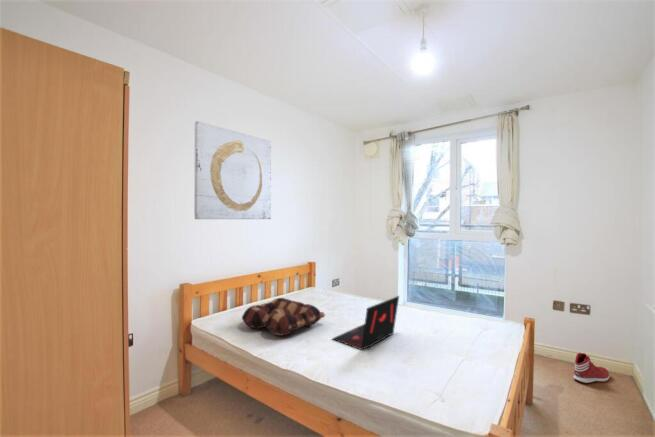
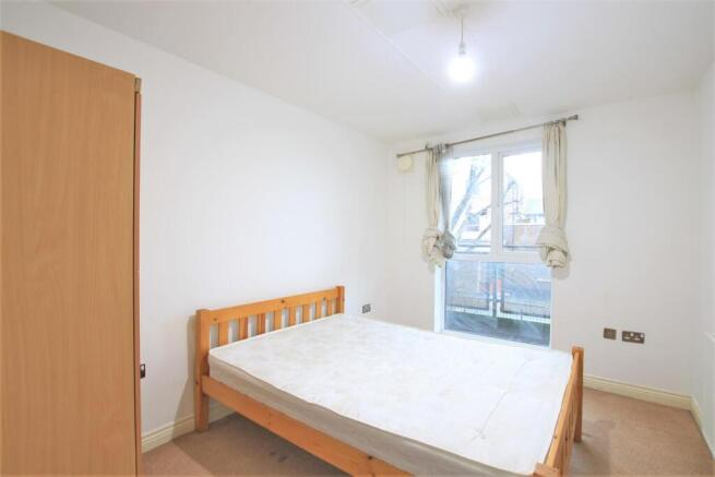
- laptop (366, 317)
- sneaker (591, 365)
- wall art (236, 175)
- seat cushion (280, 315)
